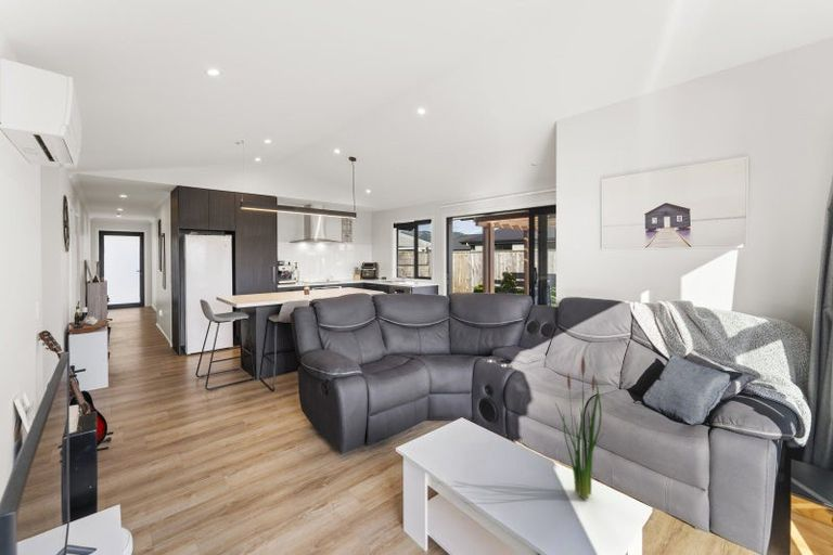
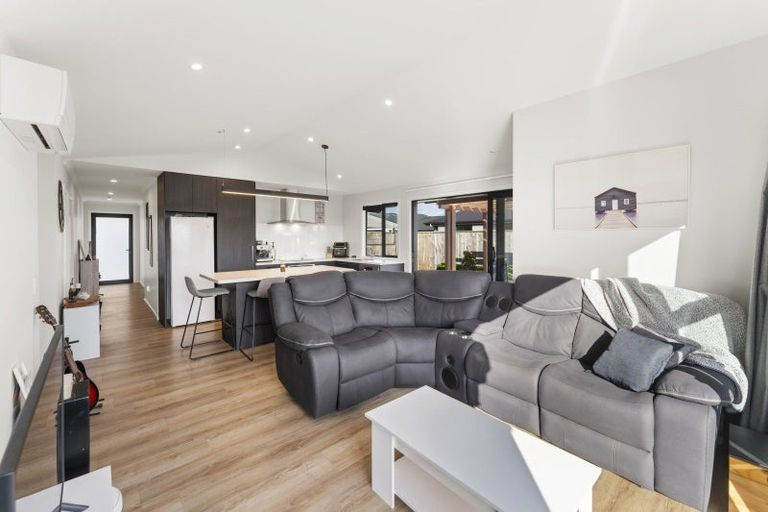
- plant (581, 422)
